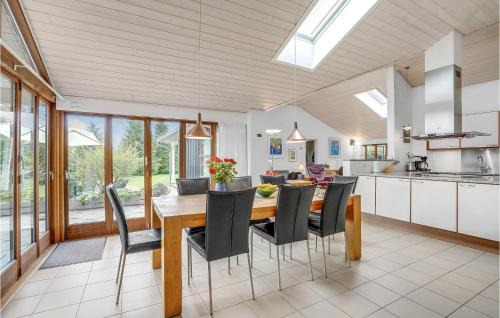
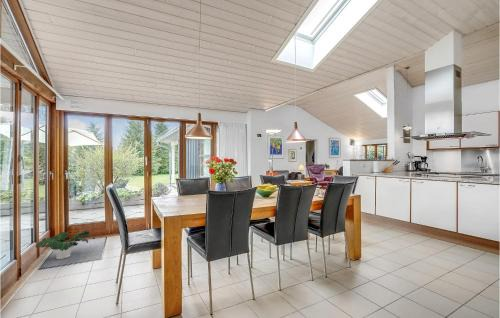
+ potted plant (66, 247)
